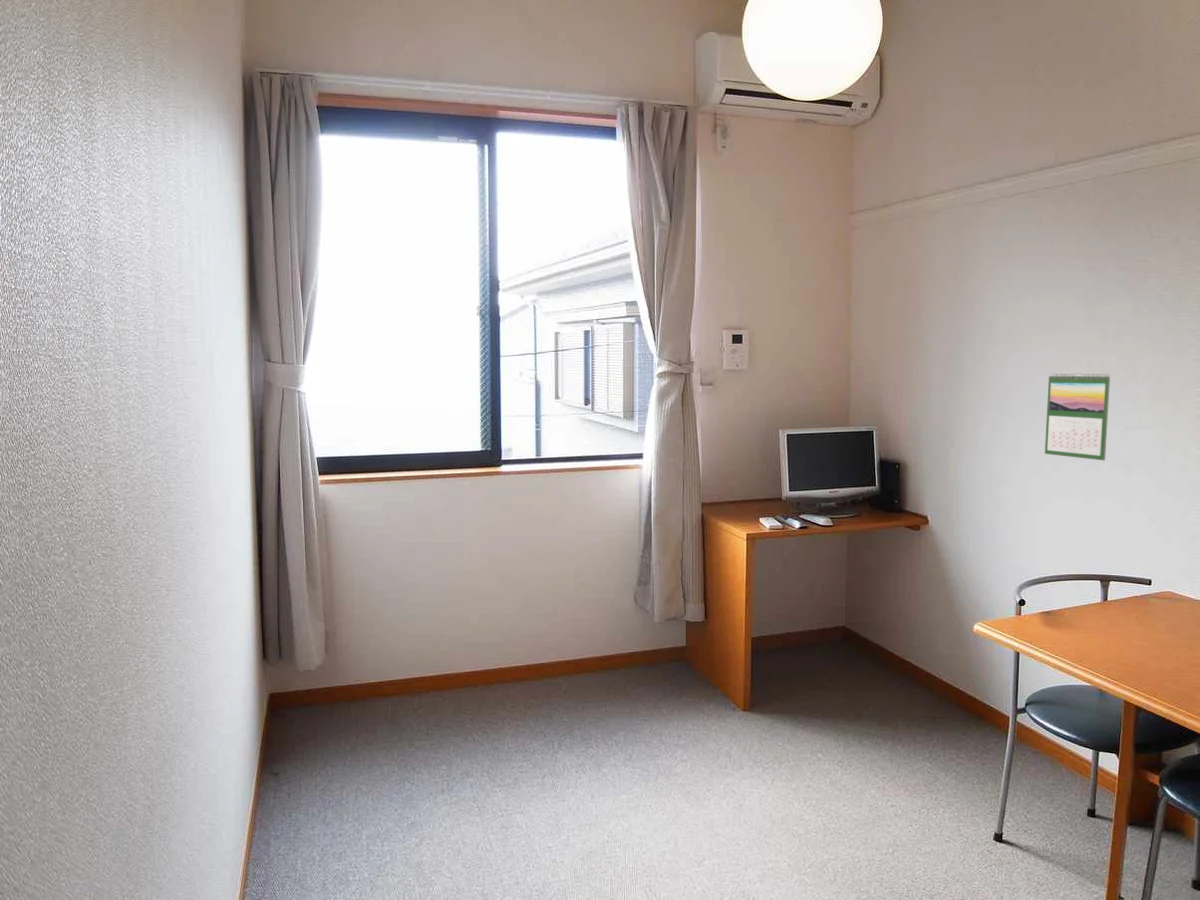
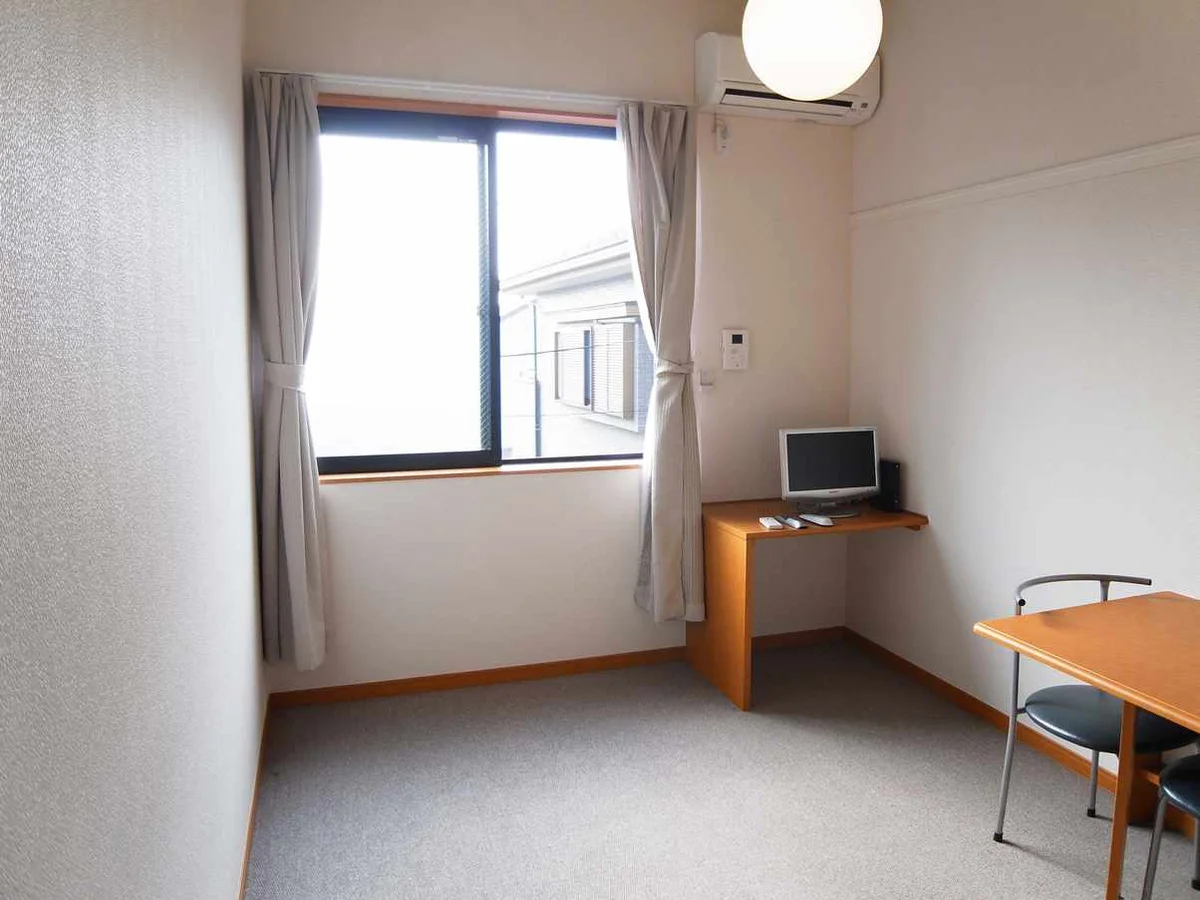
- calendar (1076, 414)
